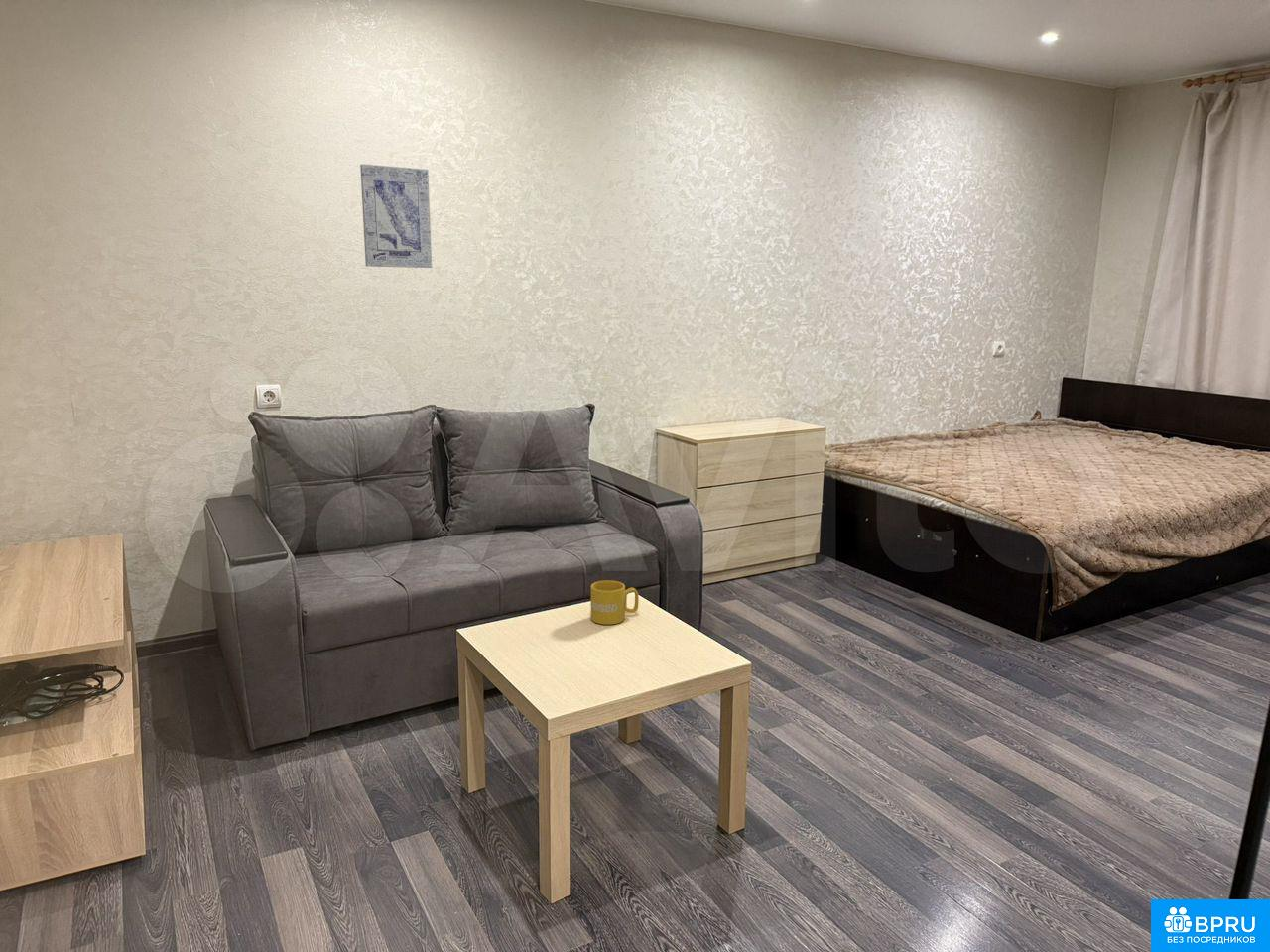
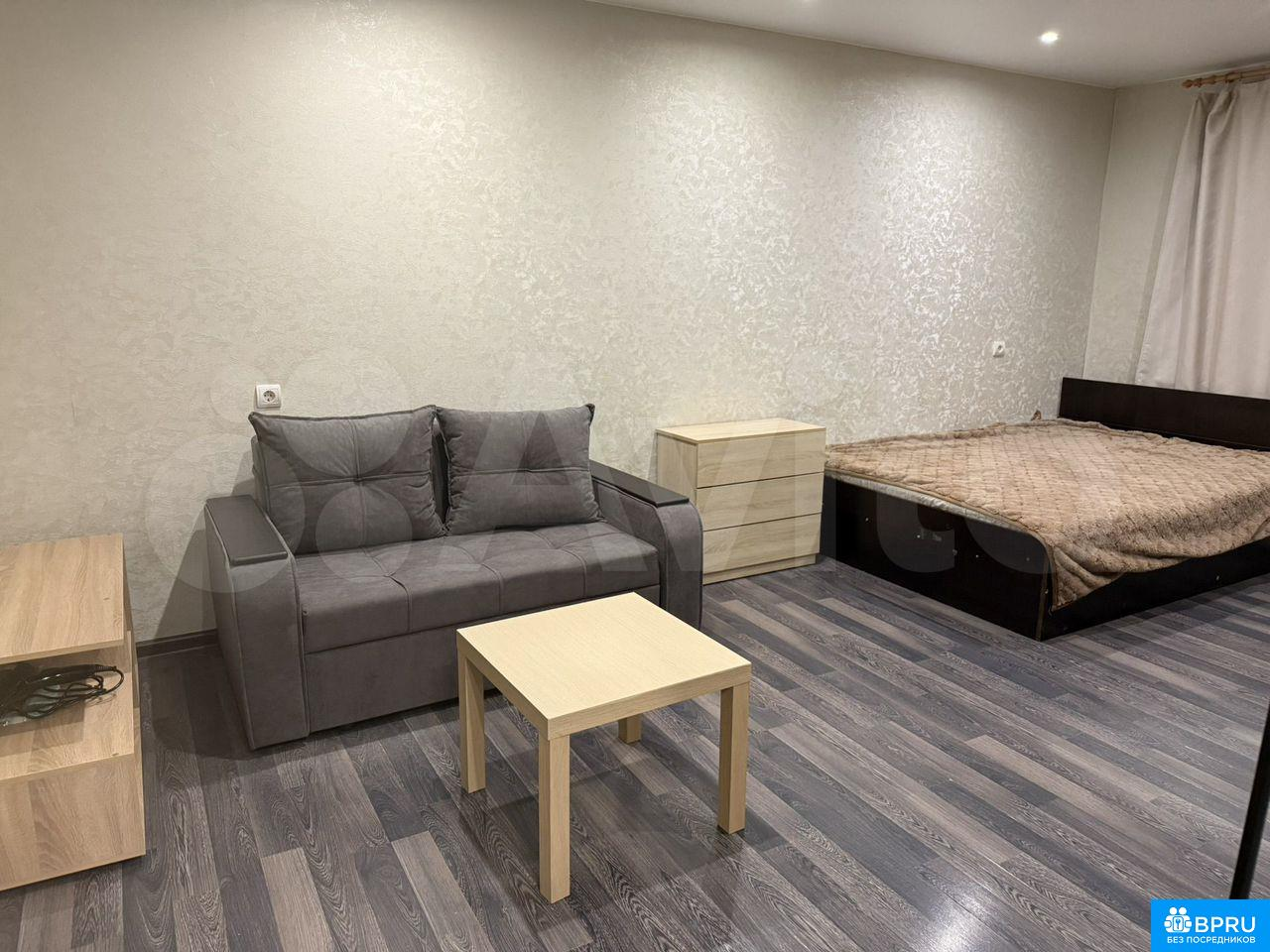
- mug (614, 601)
- wall art (397, 217)
